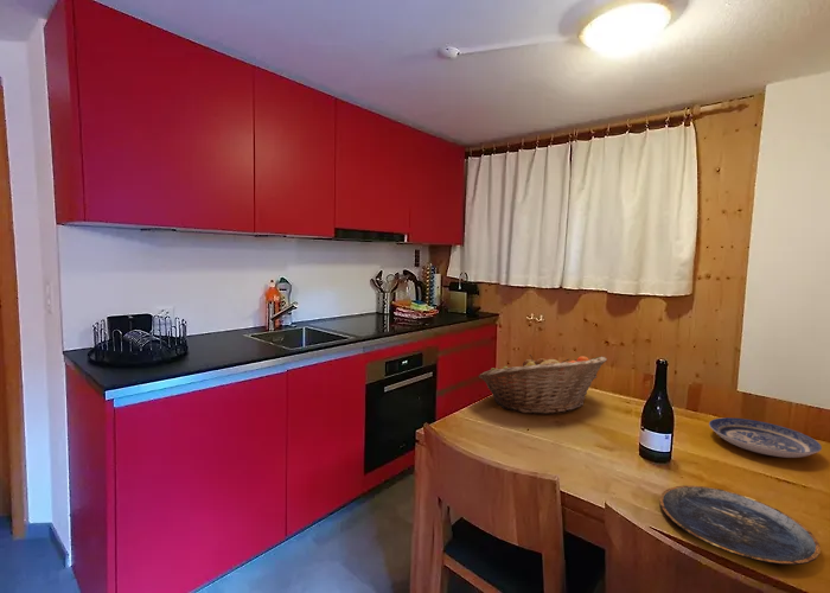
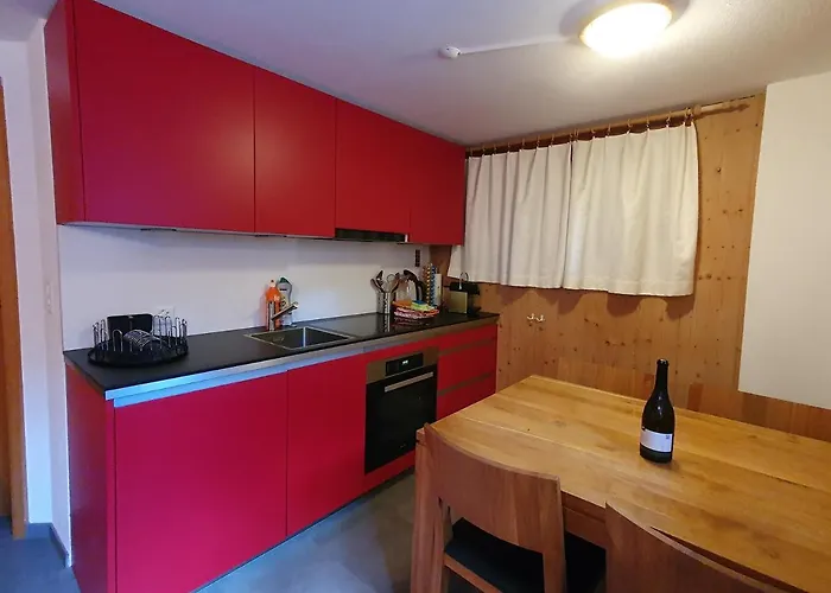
- plate (732, 521)
- fruit basket (542, 377)
- plate (760, 439)
